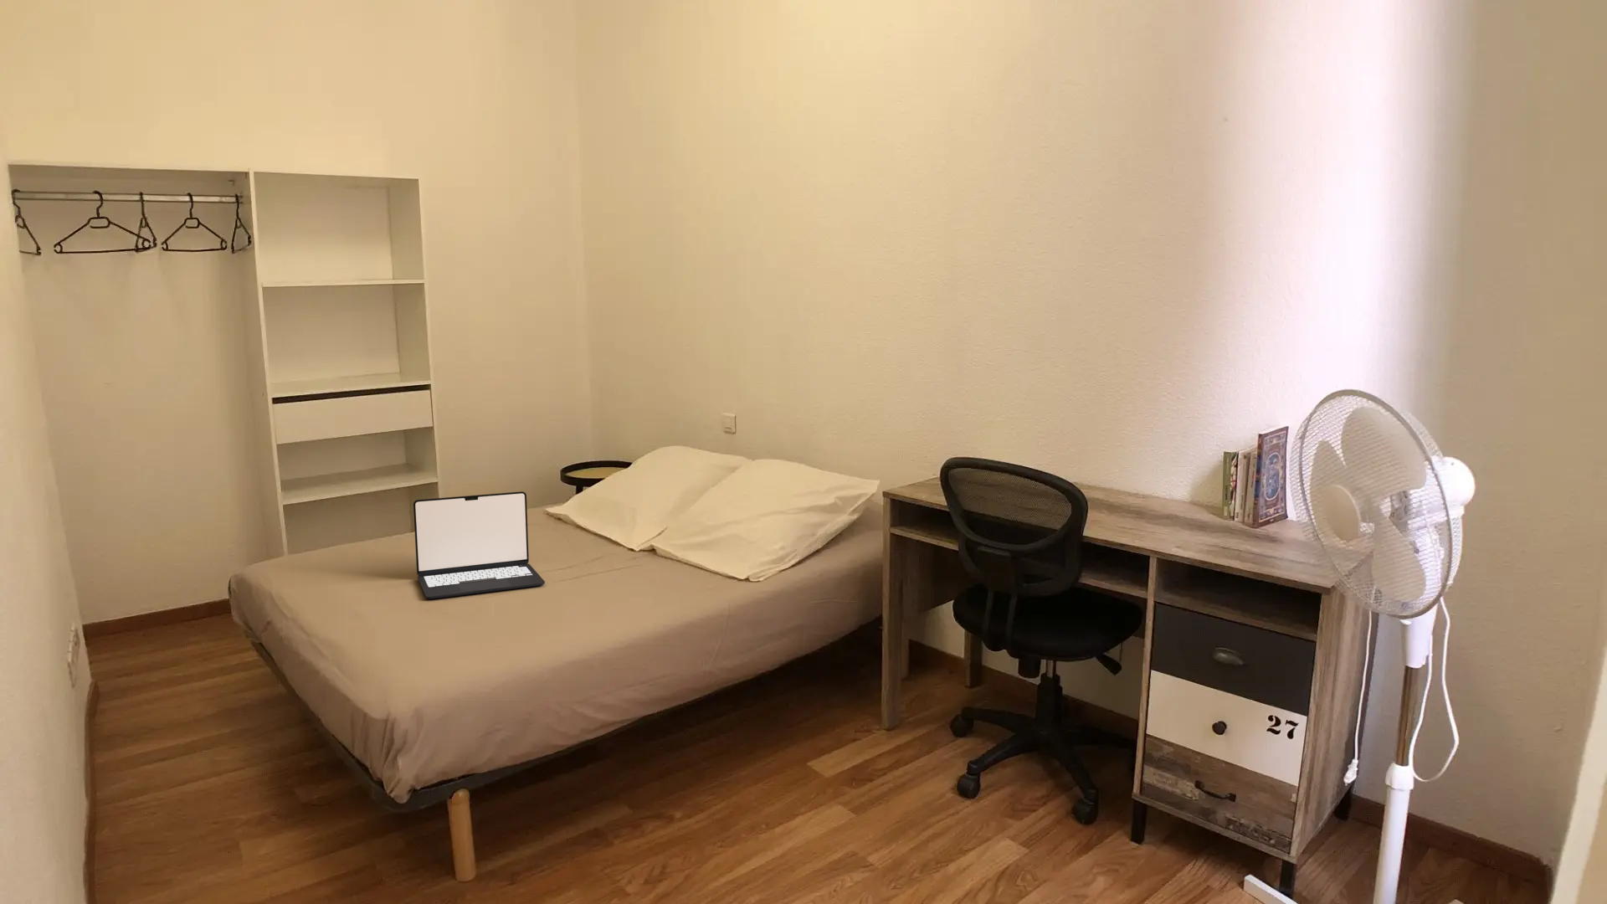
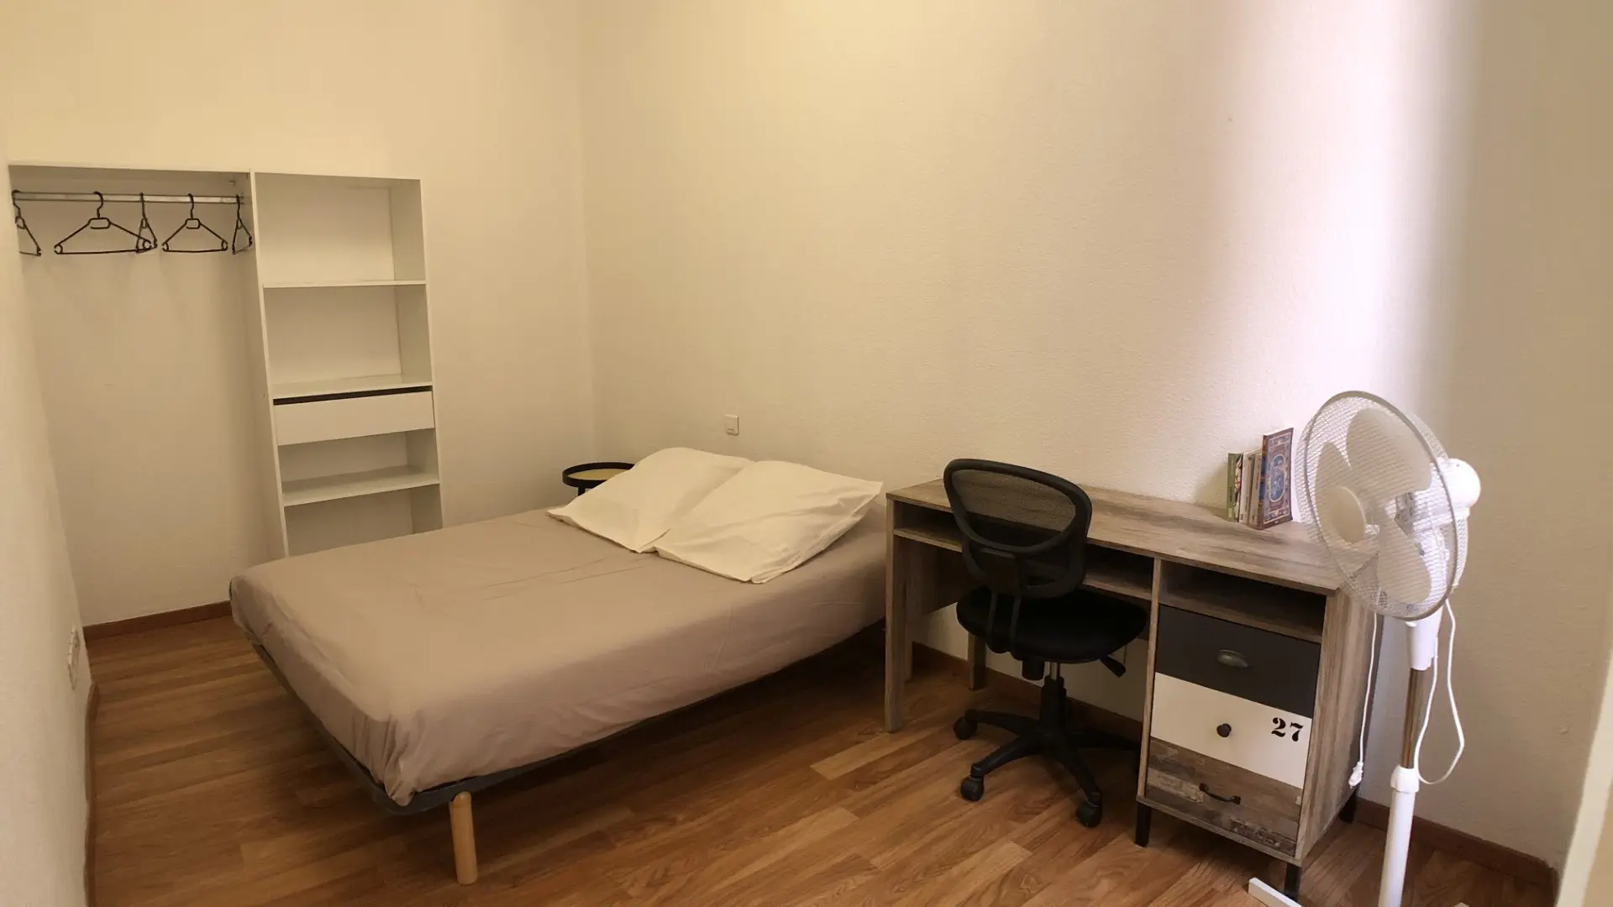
- laptop (479, 542)
